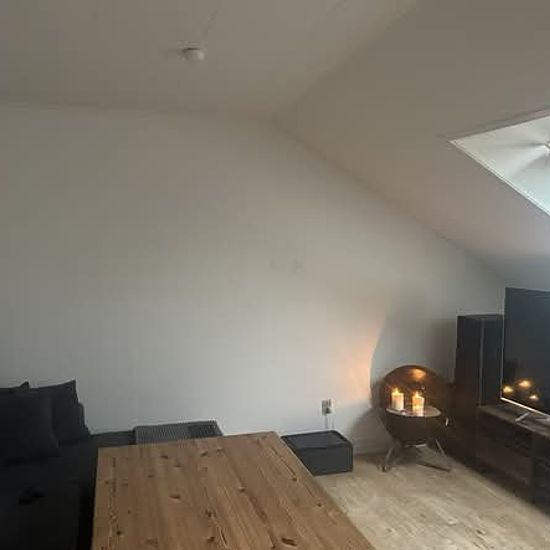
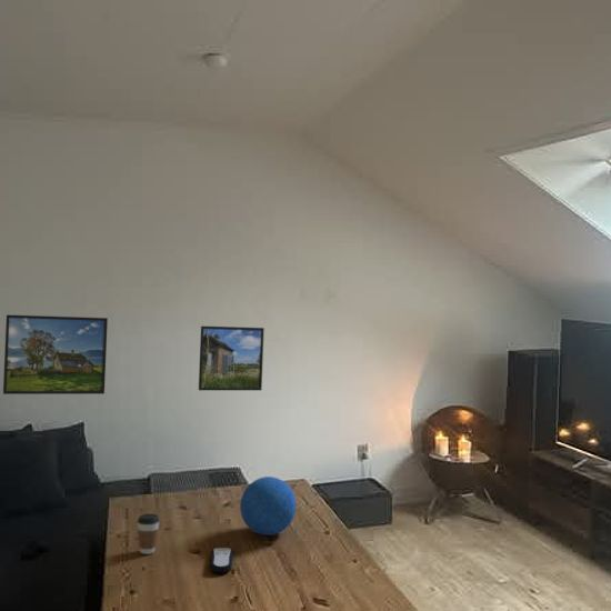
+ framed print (56, 354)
+ decorative ball (268, 505)
+ remote control (221, 559)
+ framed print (231, 358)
+ coffee cup (148, 533)
